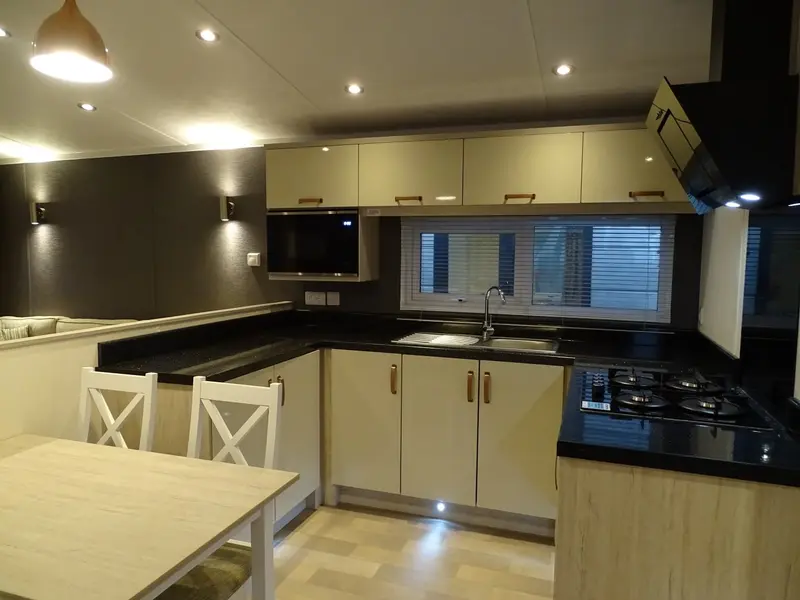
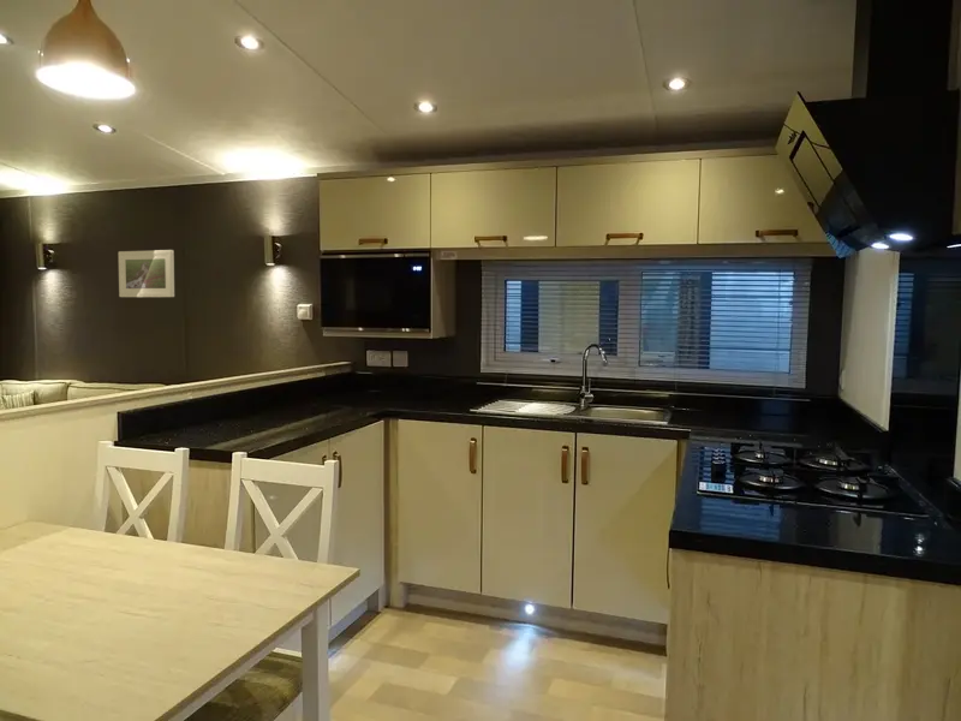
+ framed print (145, 273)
